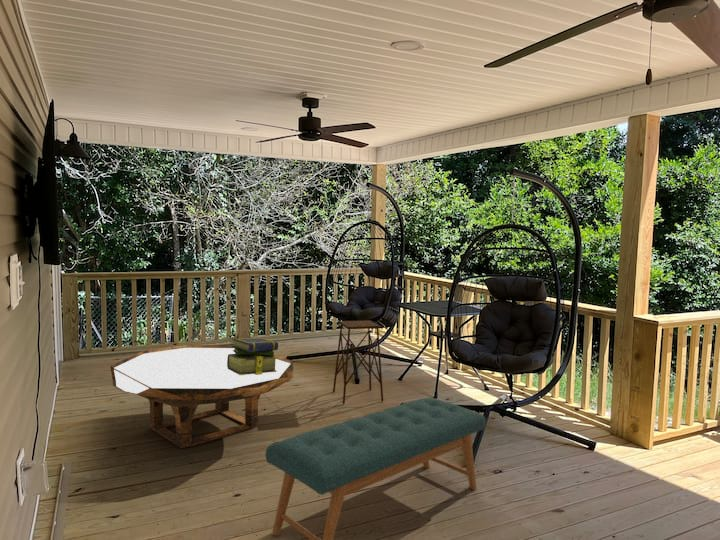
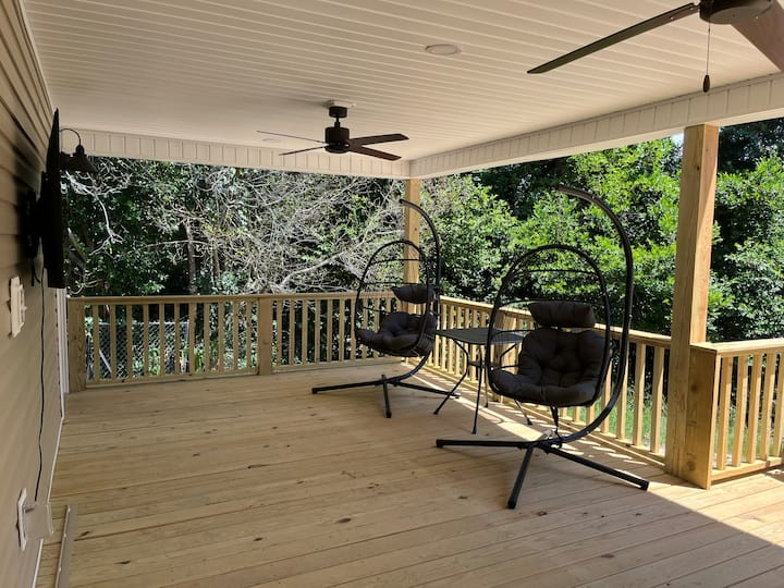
- bench (384, 466)
- coffee table (204, 395)
- side table (359, 359)
- stack of books (253, 354)
